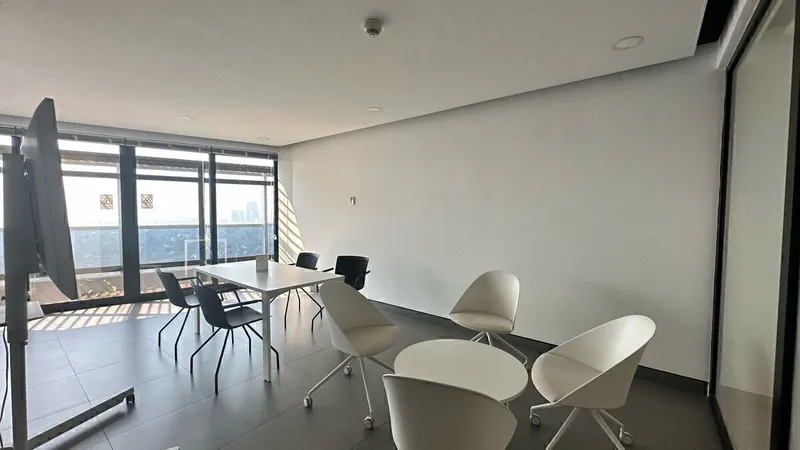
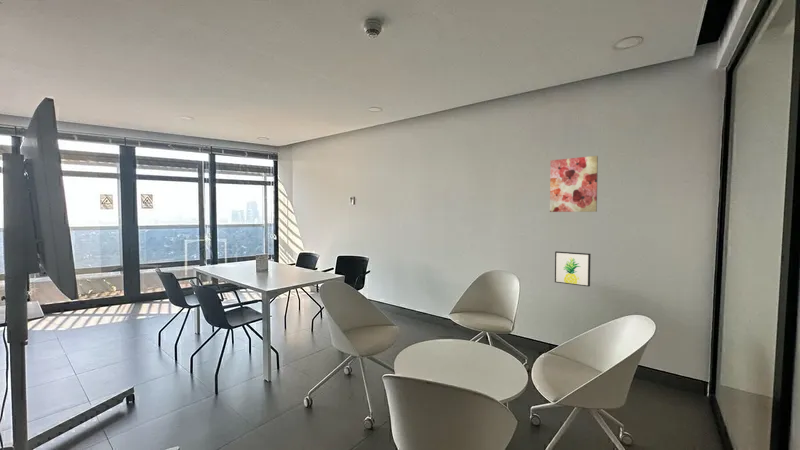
+ wall art (572, 268)
+ wall art (572, 185)
